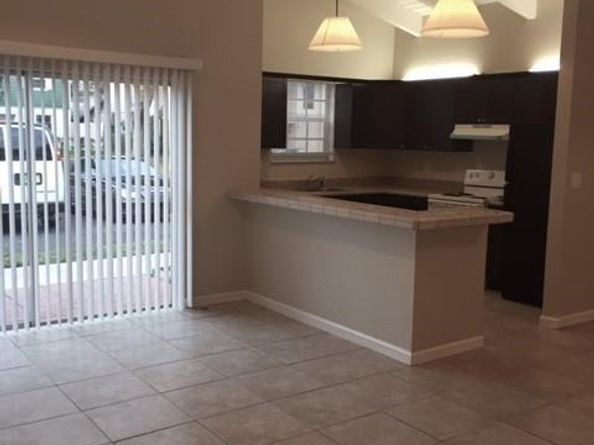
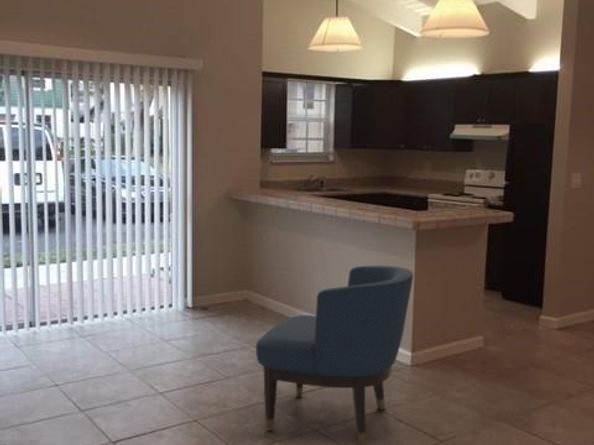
+ chair (336, 345)
